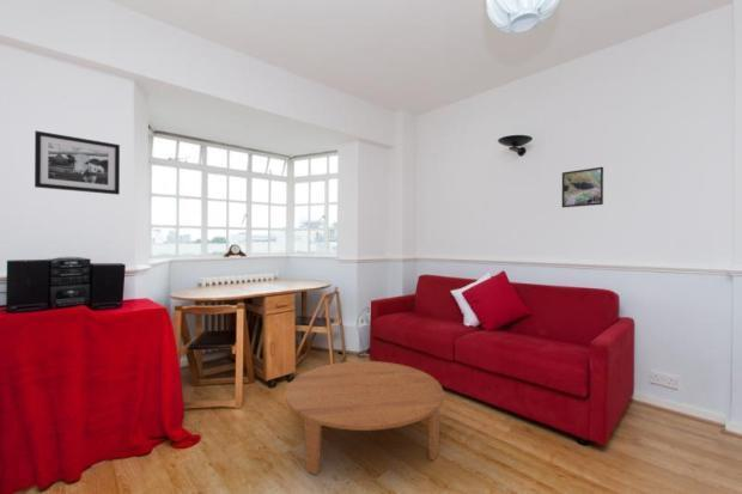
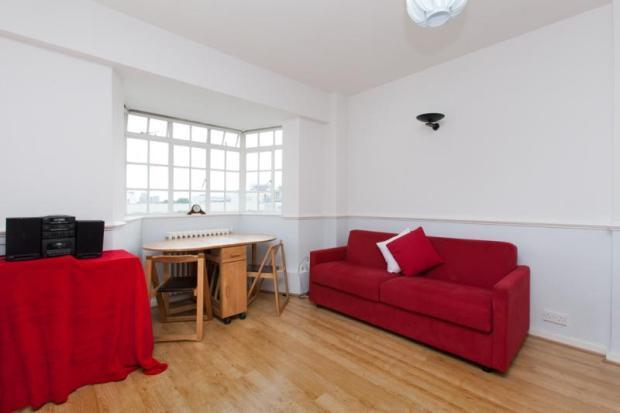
- picture frame (79, 164)
- coffee table (364, 408)
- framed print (582, 188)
